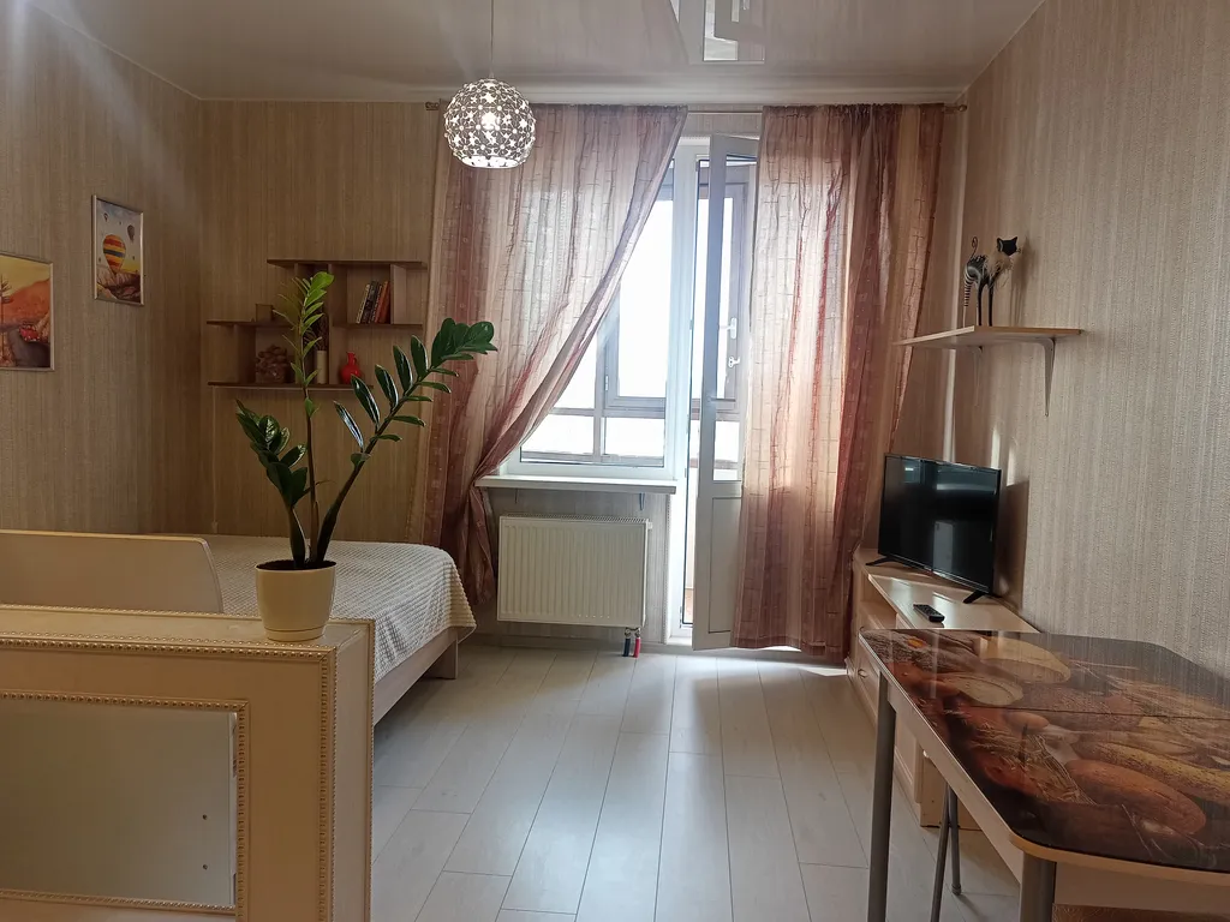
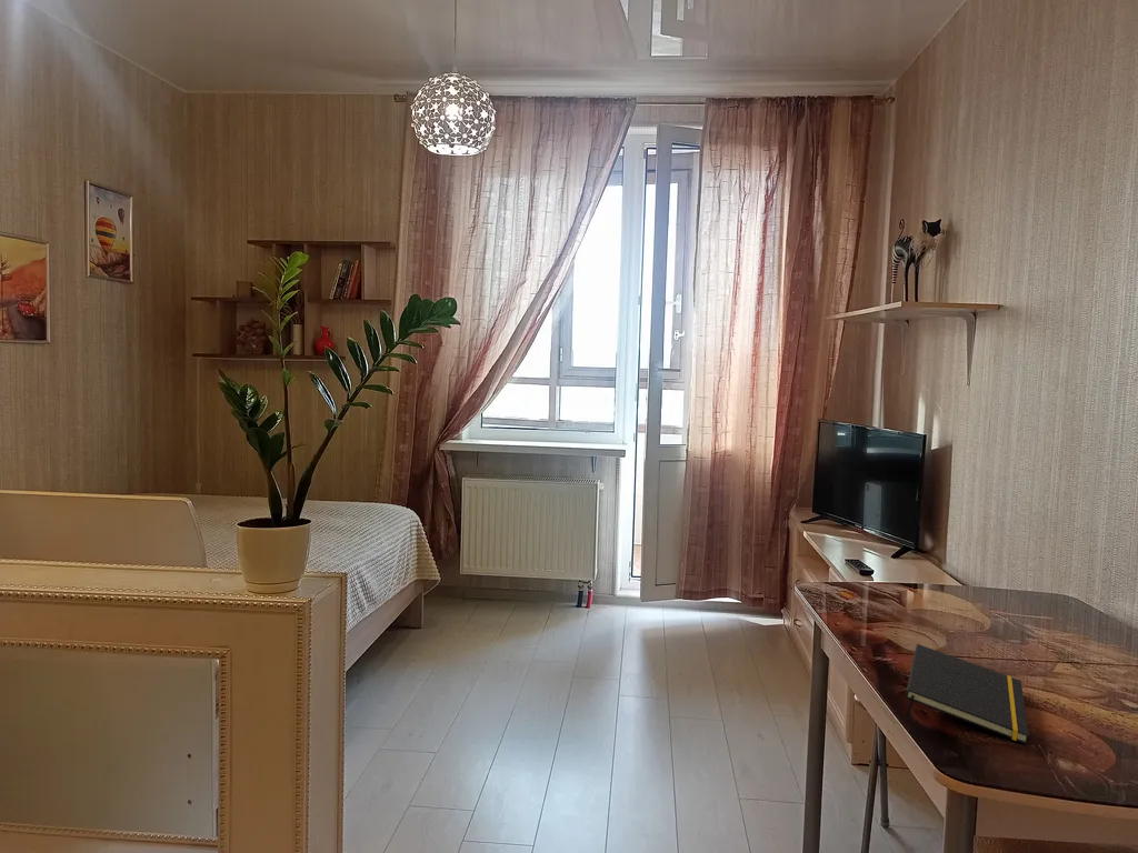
+ notepad (966, 689)
